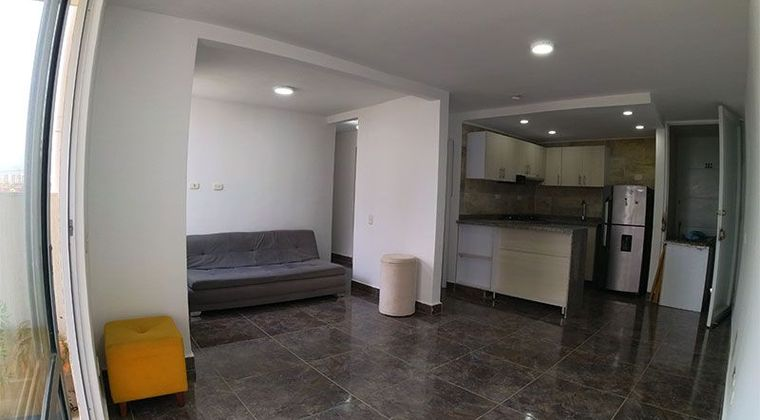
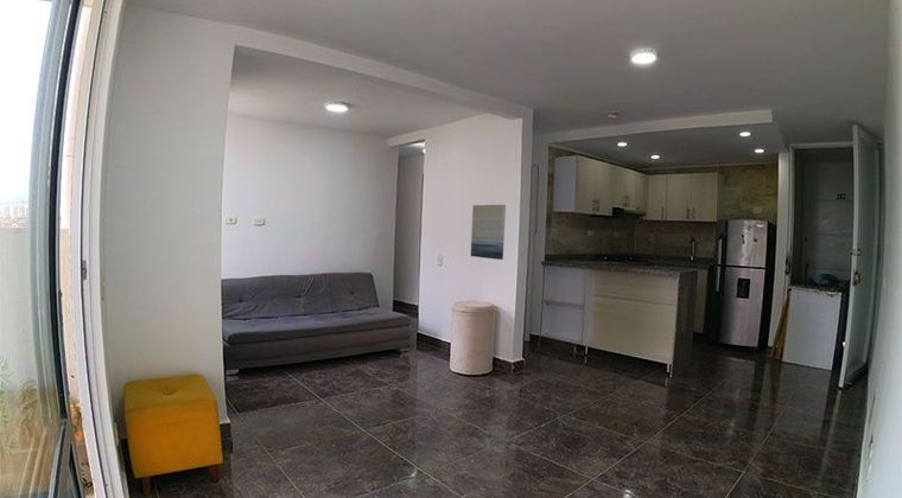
+ wall art (487, 231)
